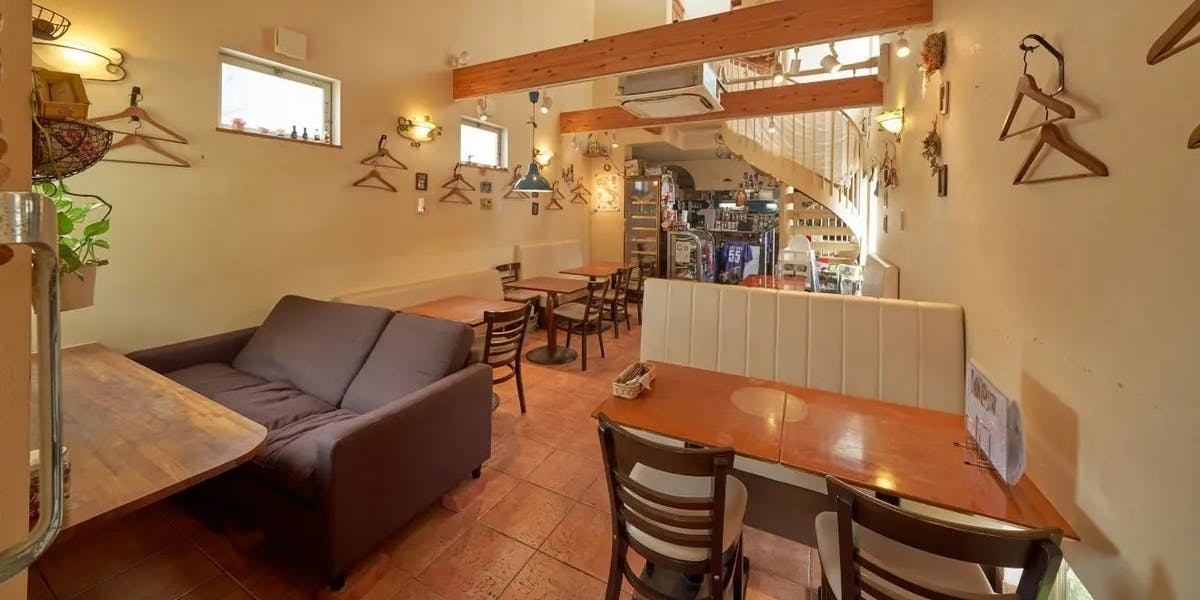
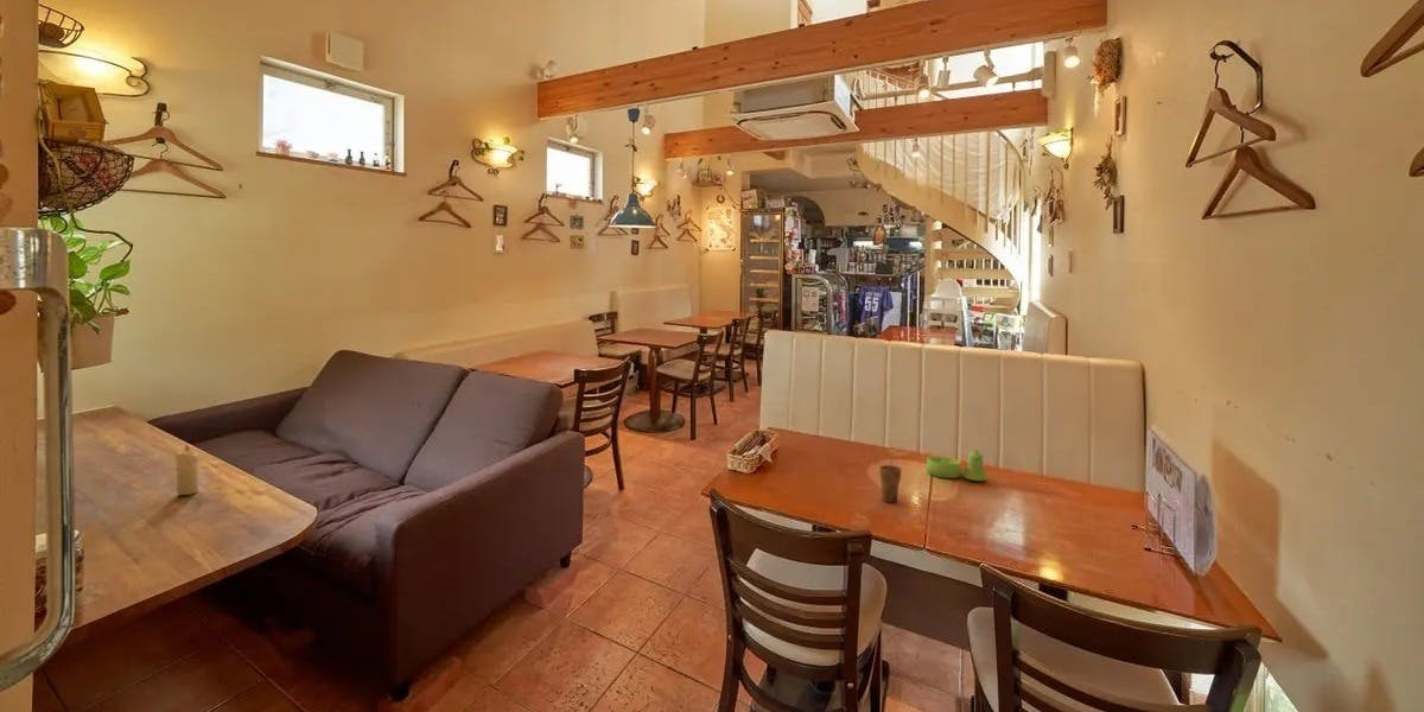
+ sugar bowl (956, 462)
+ candle (186, 468)
+ cup (890, 479)
